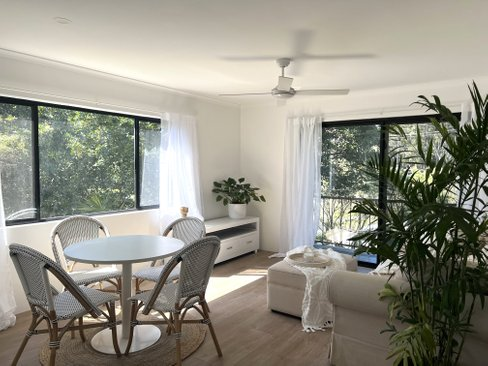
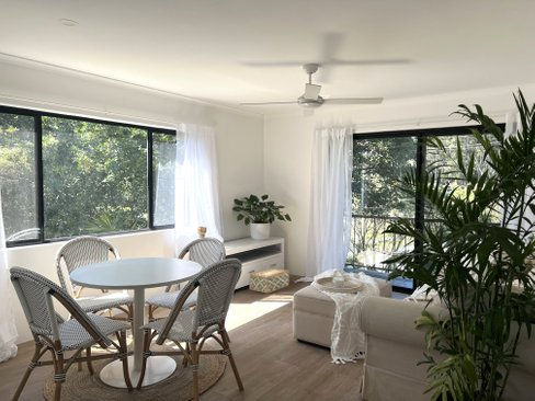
+ woven basket (270, 279)
